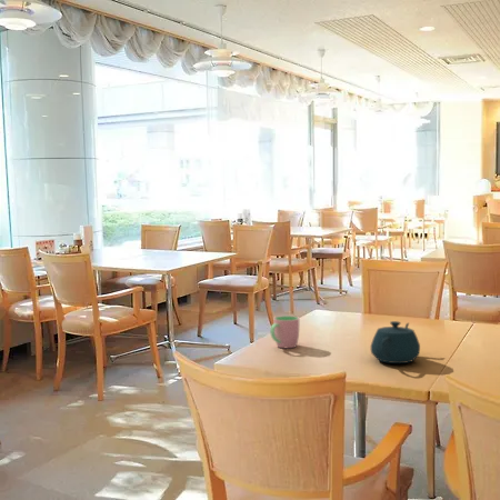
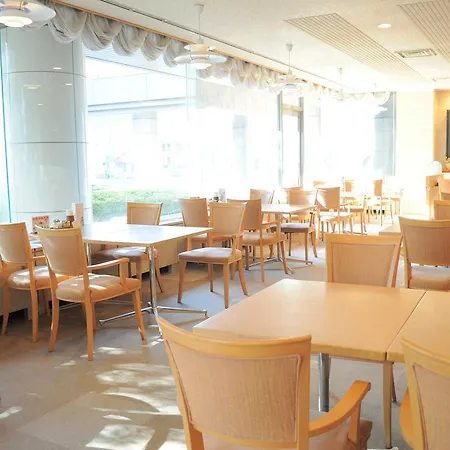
- cup (283, 332)
- teapot (396, 340)
